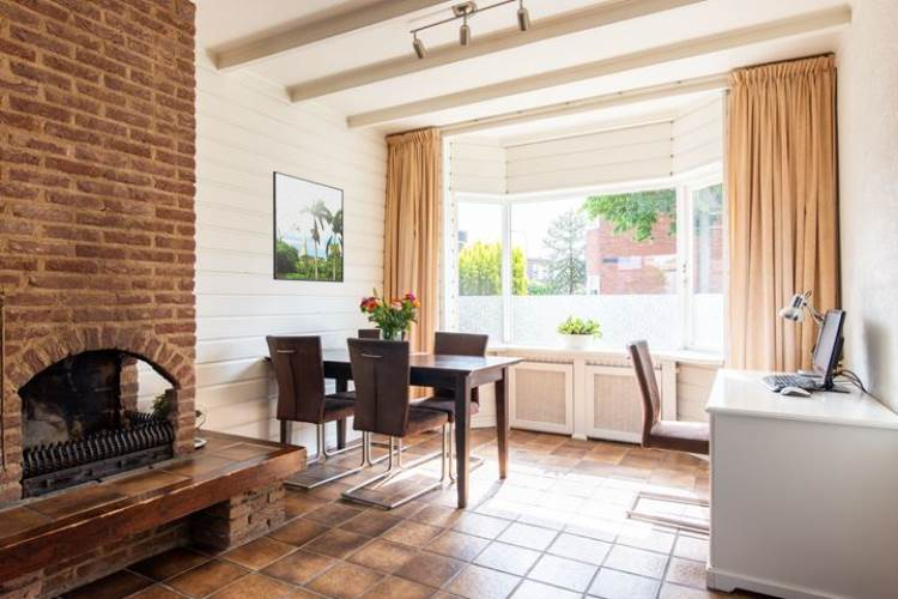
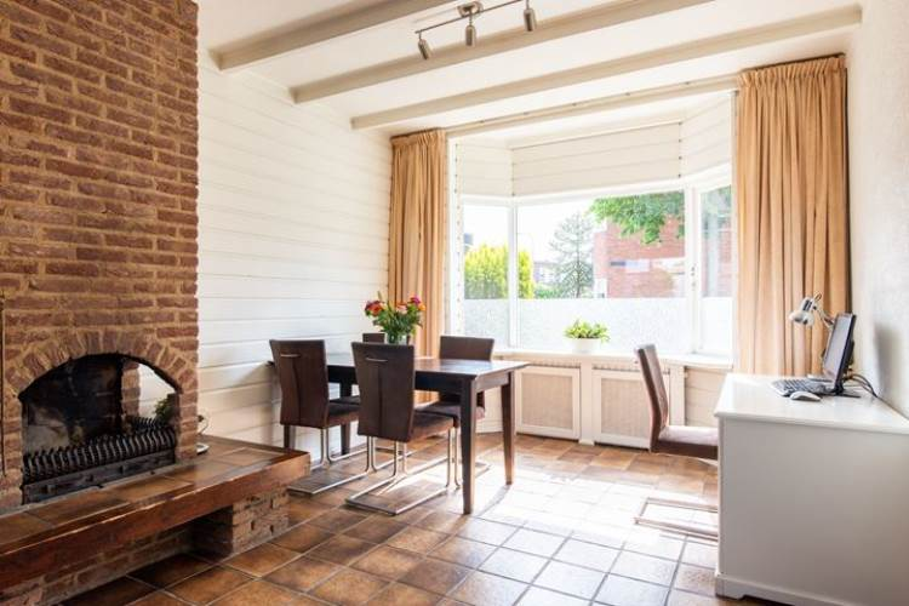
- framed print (310, 231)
